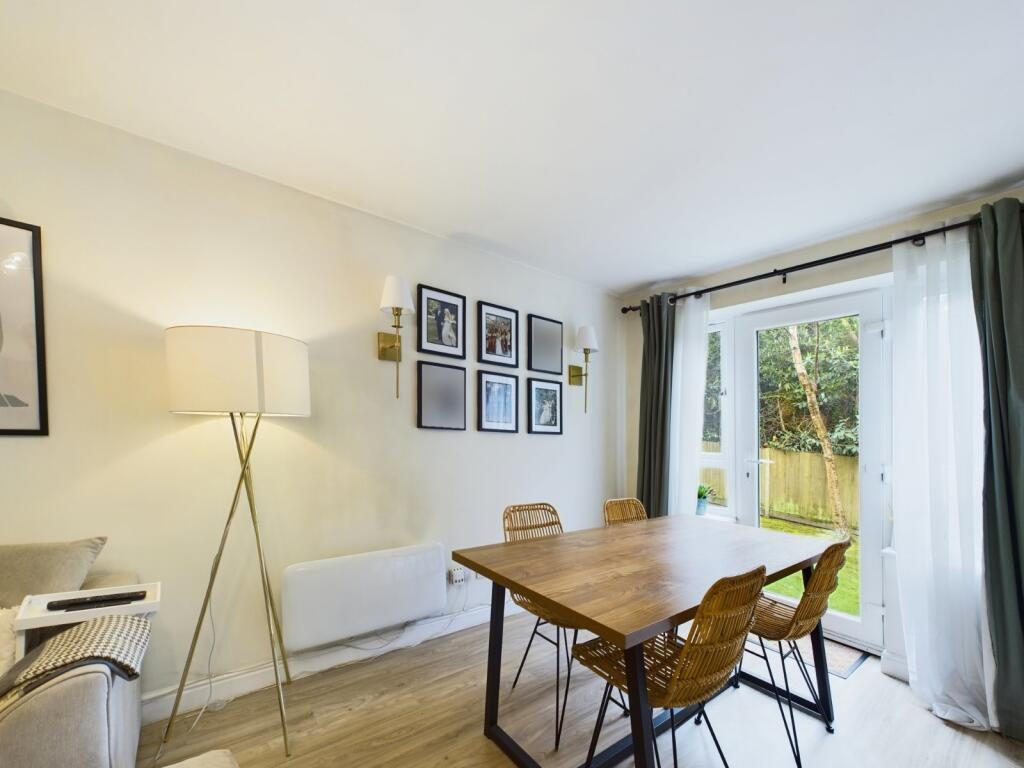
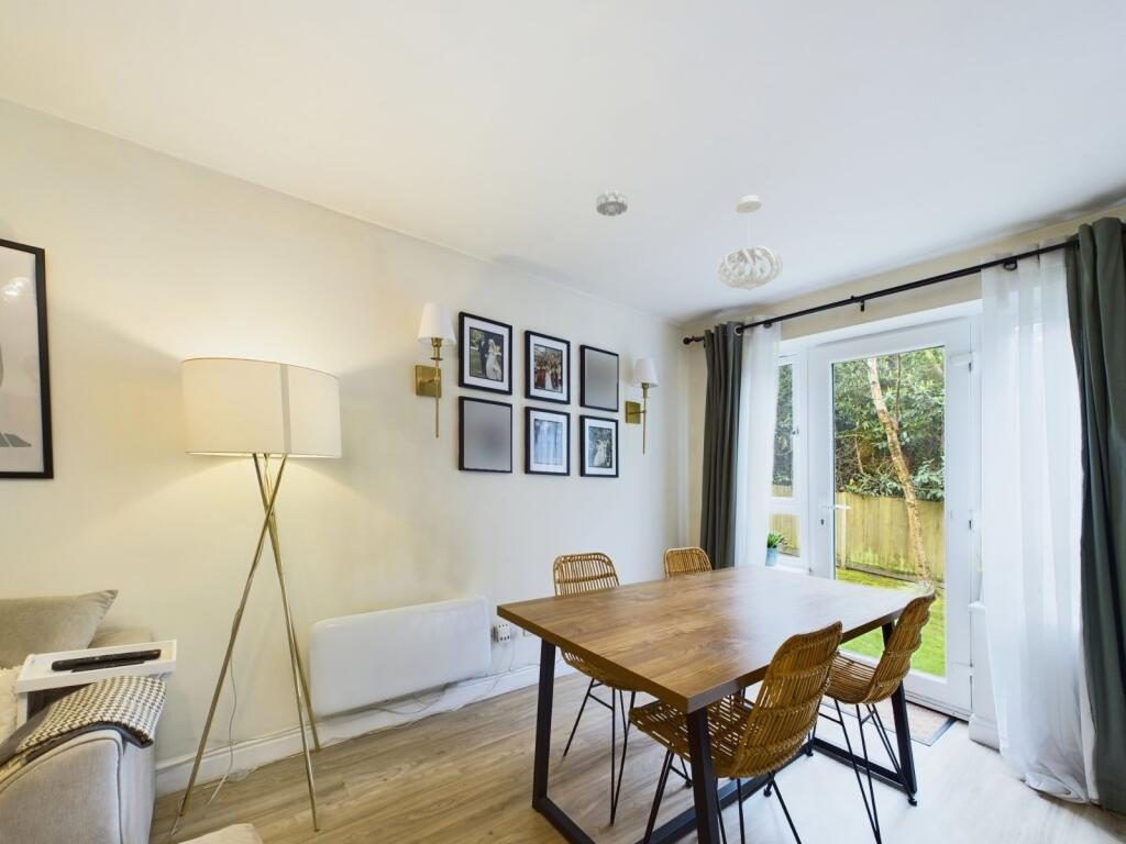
+ pendant light (749, 245)
+ smoke detector (611, 202)
